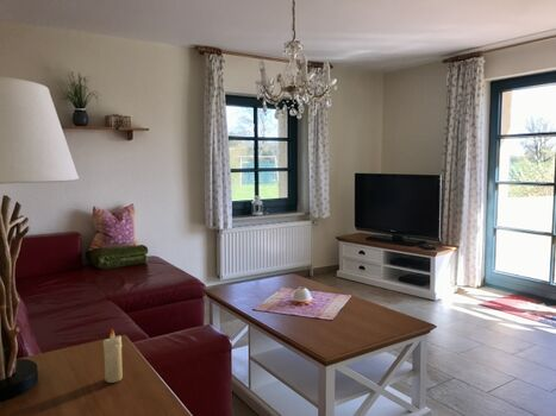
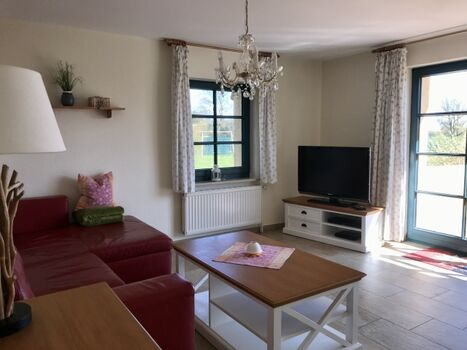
- candle (112, 353)
